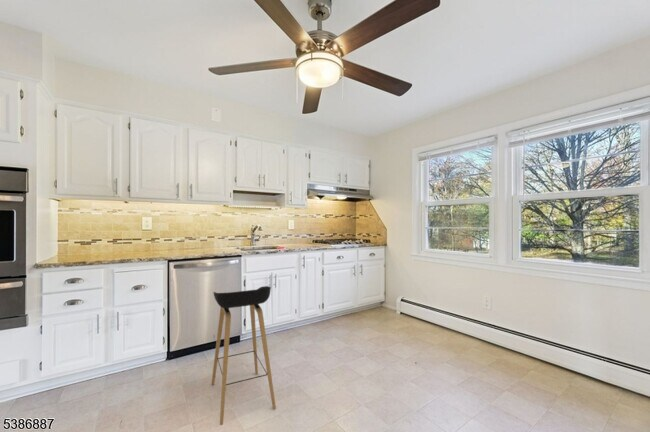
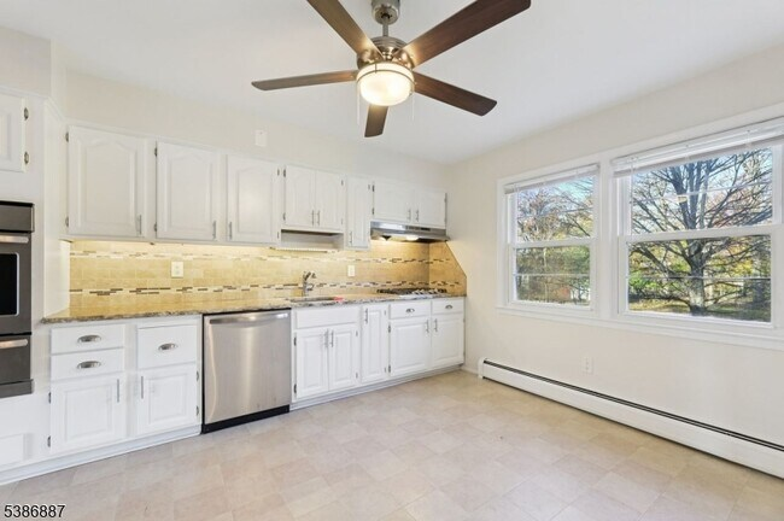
- stool (252, 338)
